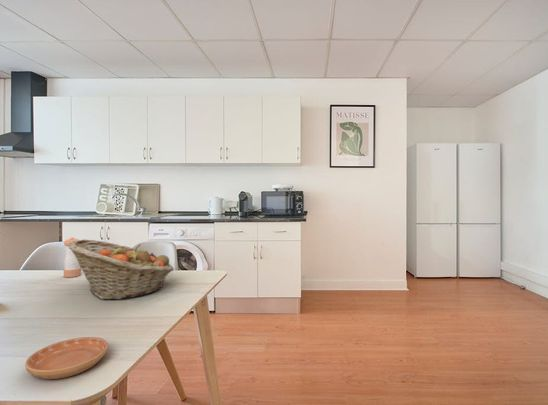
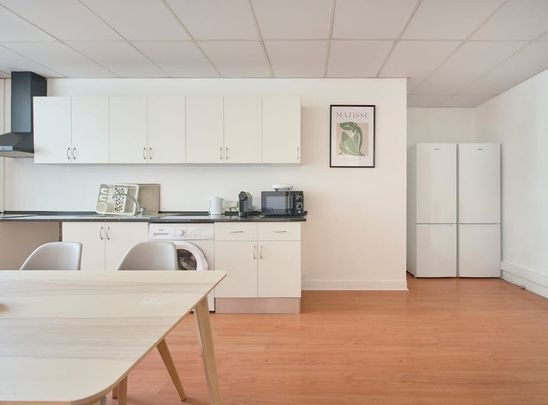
- fruit basket (123, 263)
- pepper shaker (72, 256)
- saucer (69, 357)
